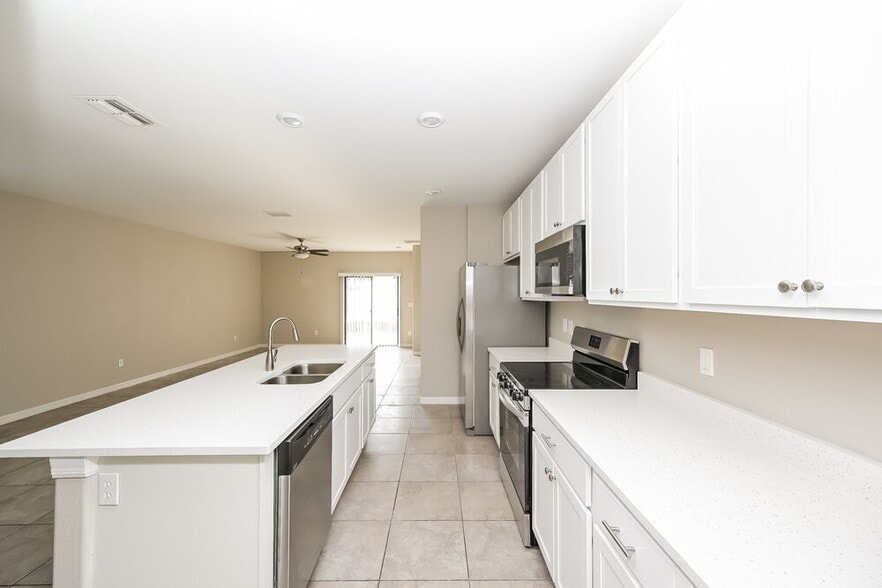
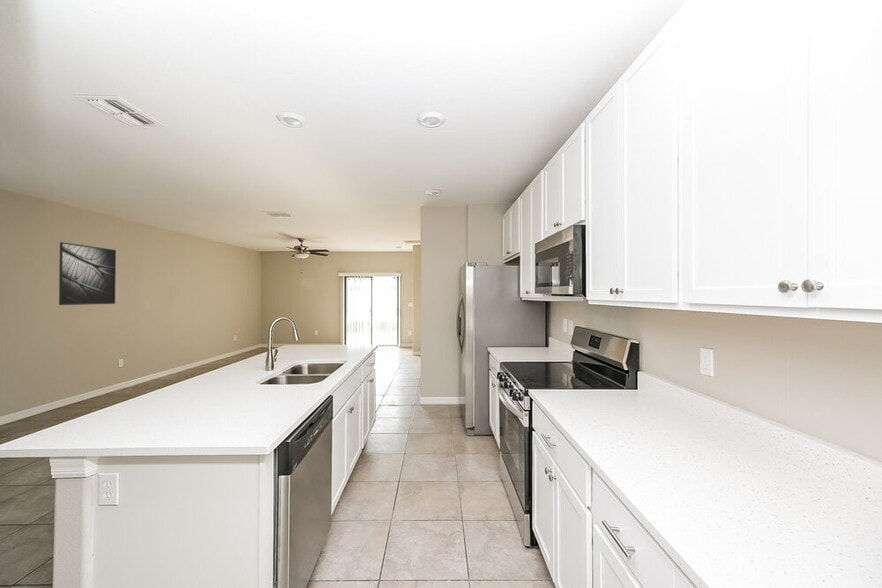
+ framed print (89, 275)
